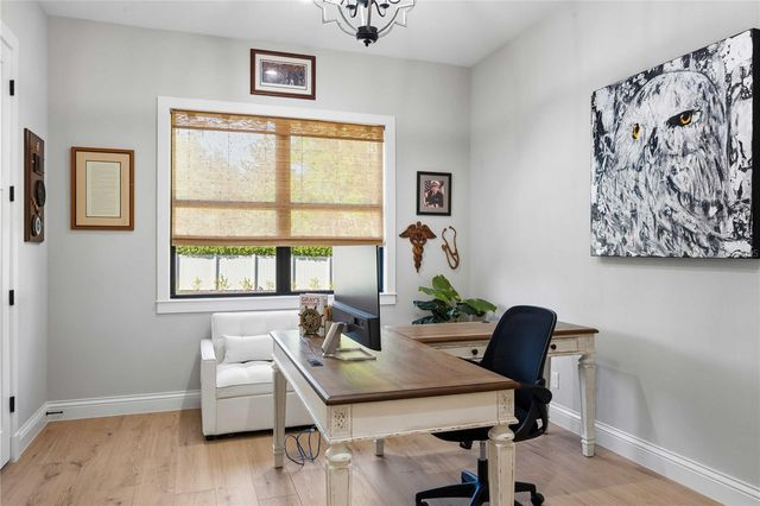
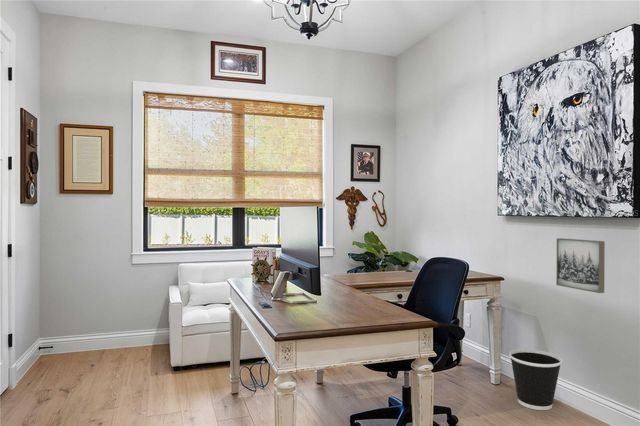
+ wall art (579, 264)
+ wastebasket (535, 379)
